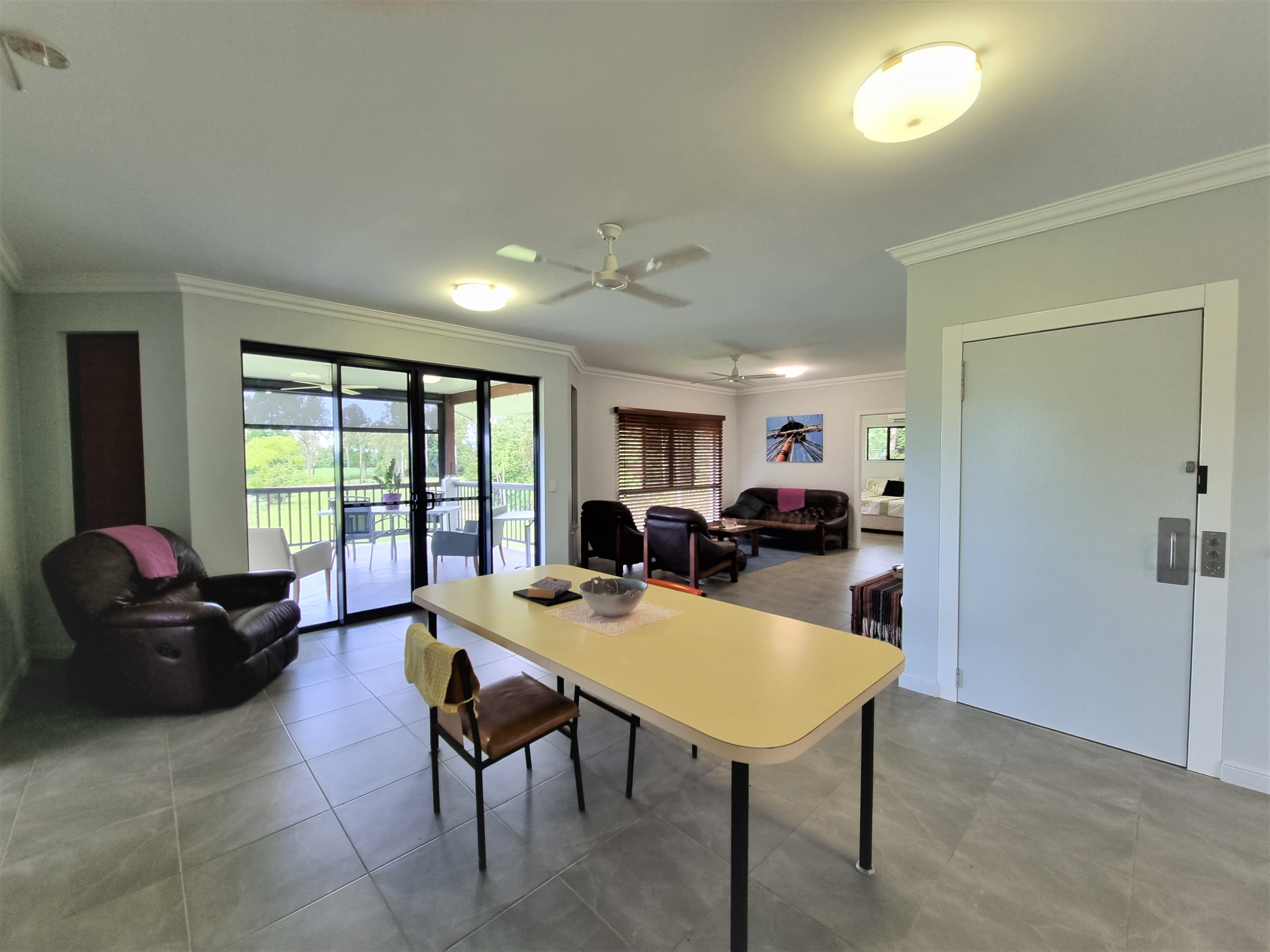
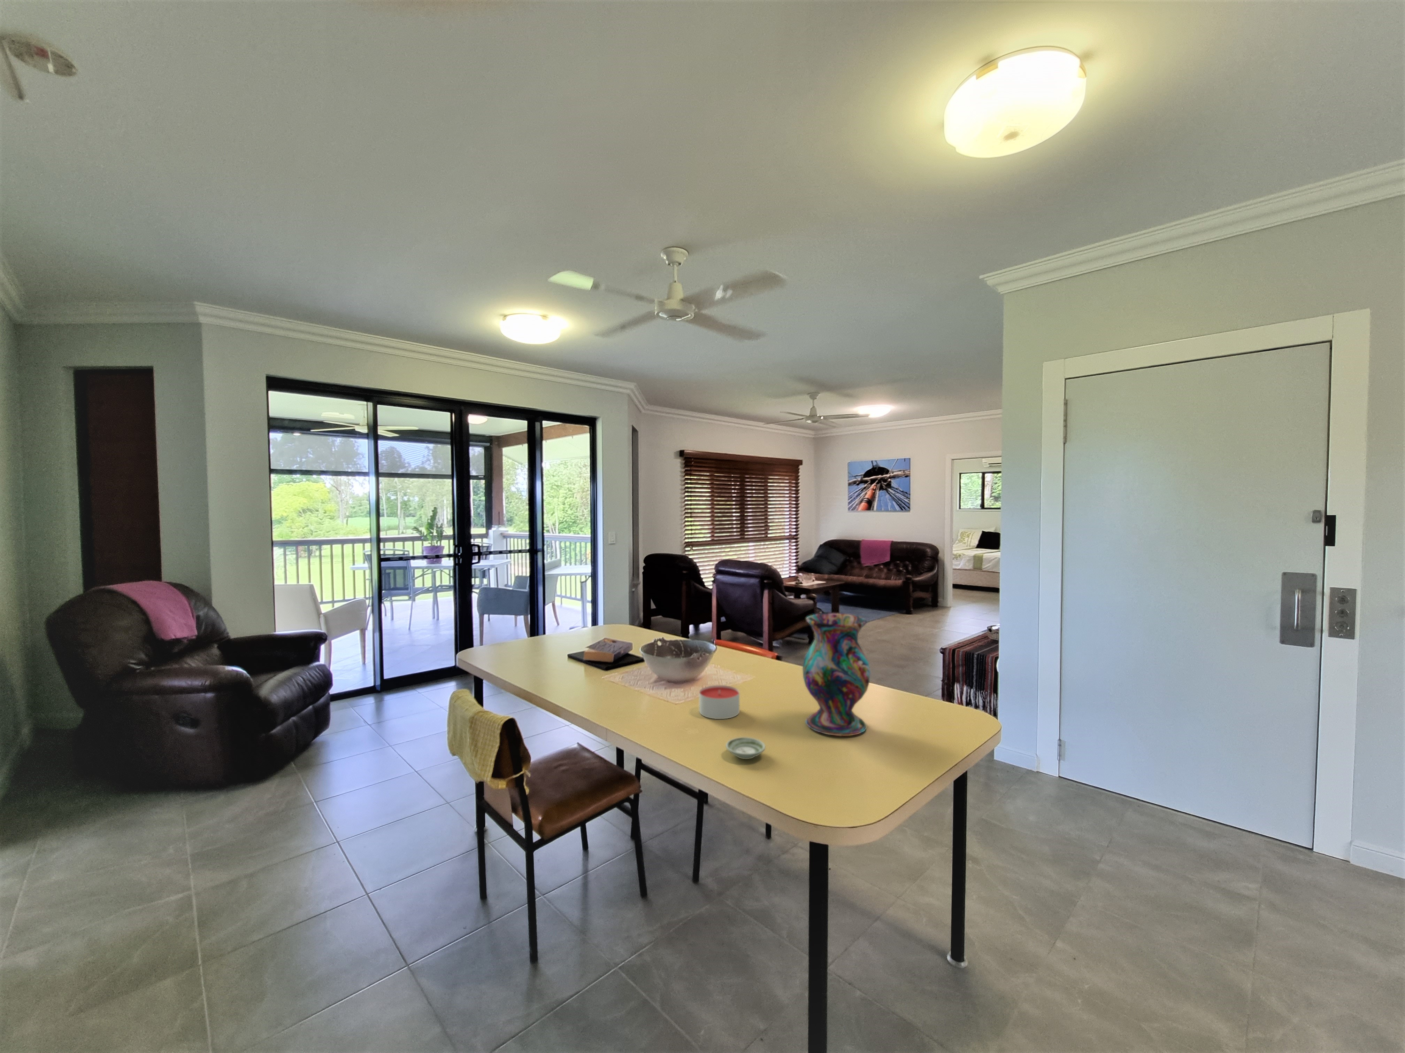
+ vase (835, 673)
+ candle (719, 700)
+ saucer (746, 750)
